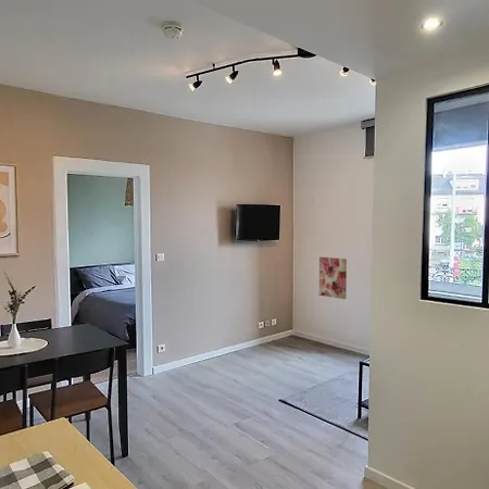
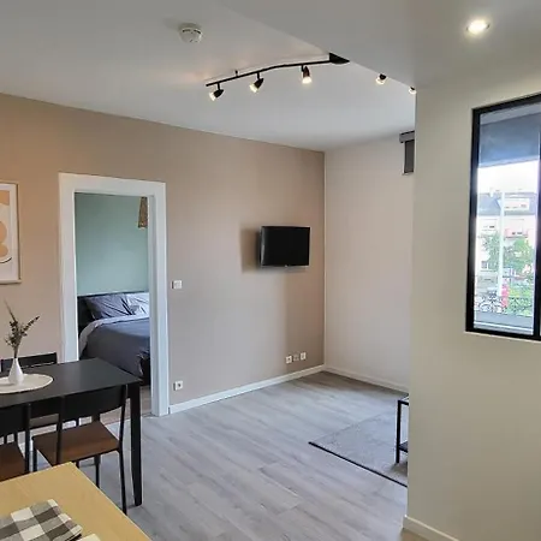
- wall art (331, 277)
